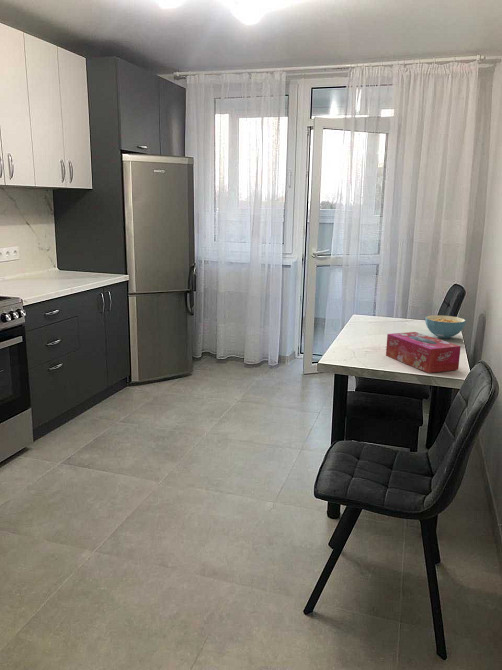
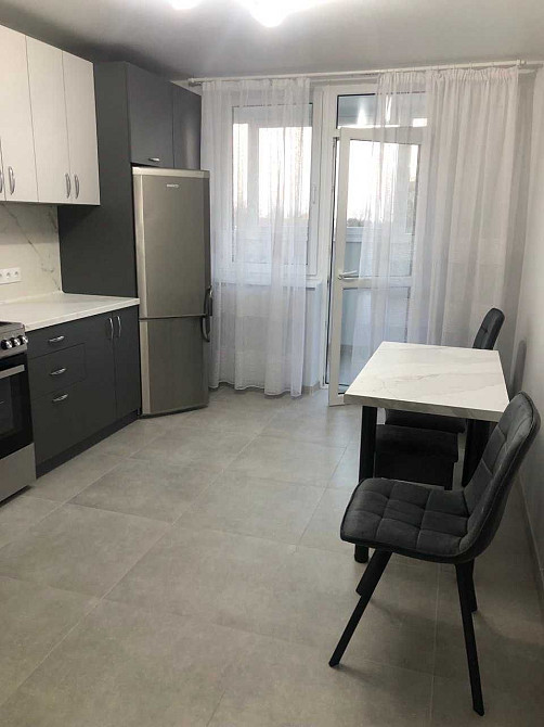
- cereal bowl (444, 328)
- tissue box (421, 351)
